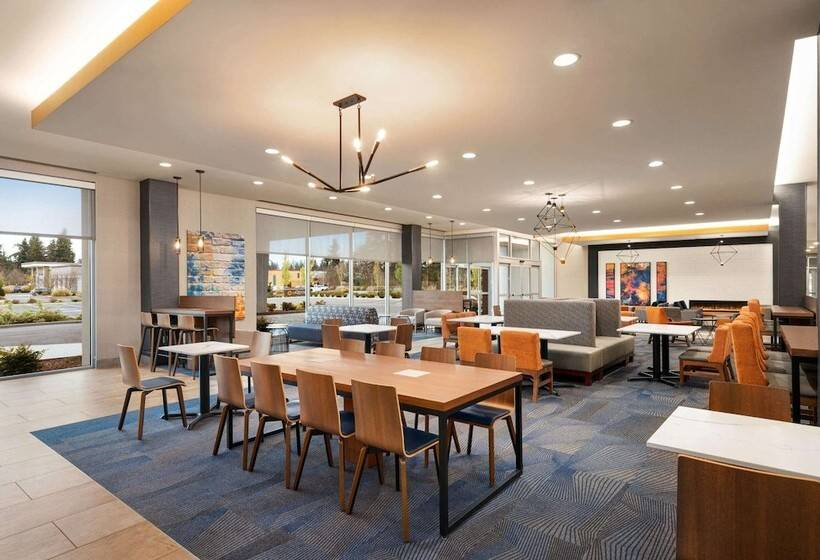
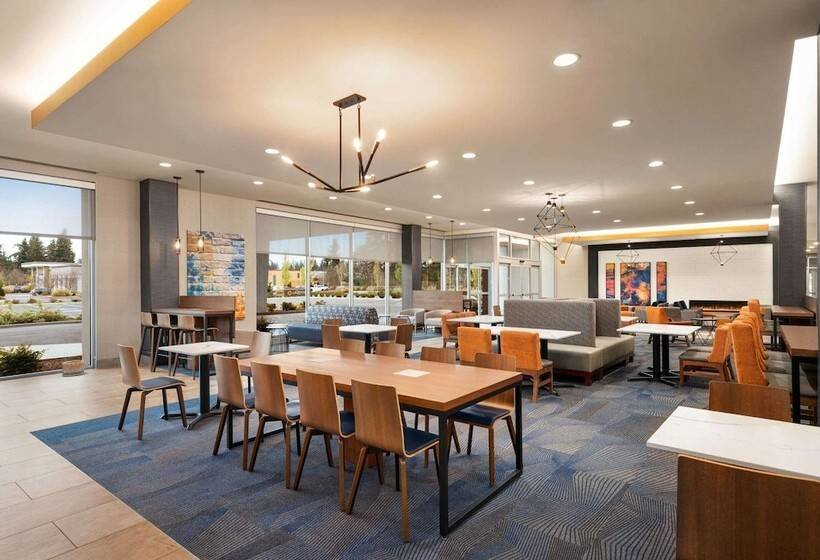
+ basket (73, 368)
